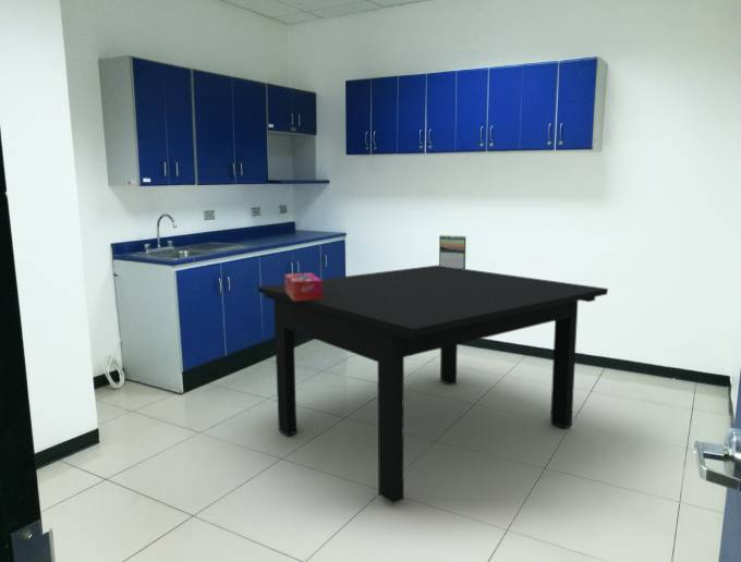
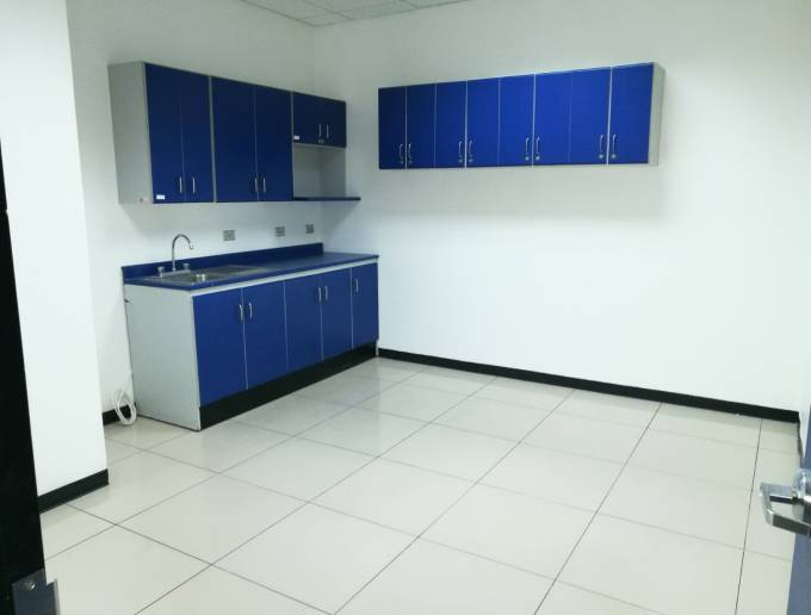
- dining table (424, 352)
- tissue box (303, 285)
- calendar (452, 252)
